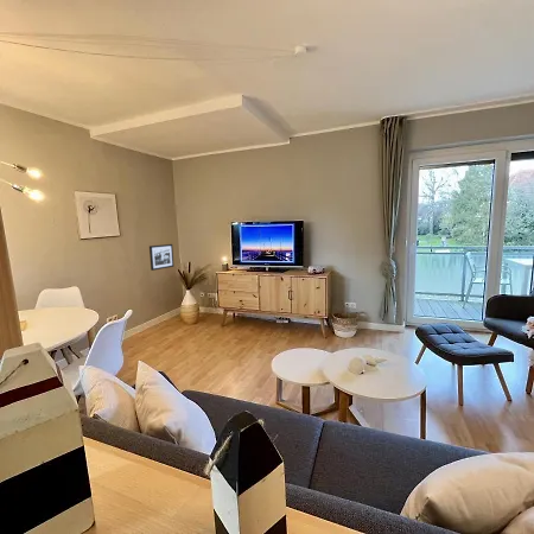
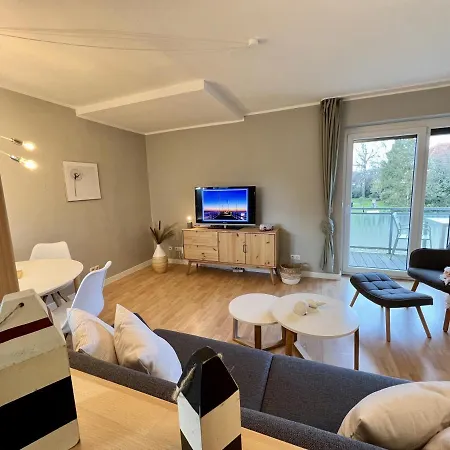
- picture frame (161, 256)
